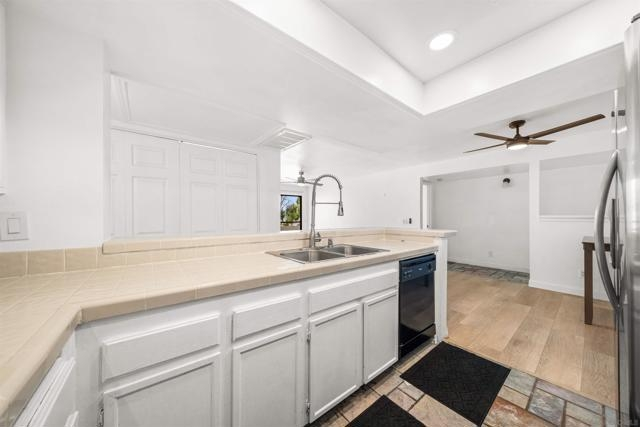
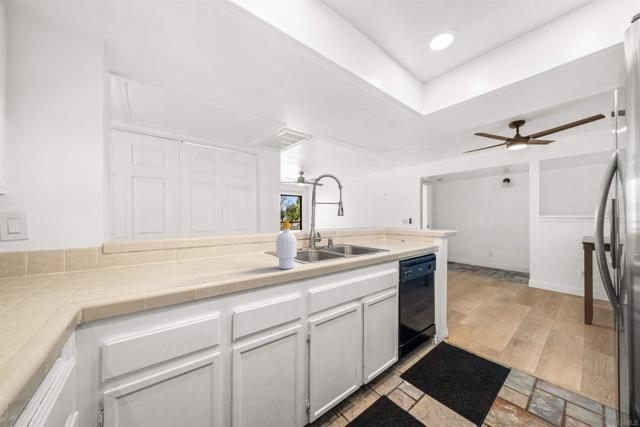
+ soap bottle (286, 243)
